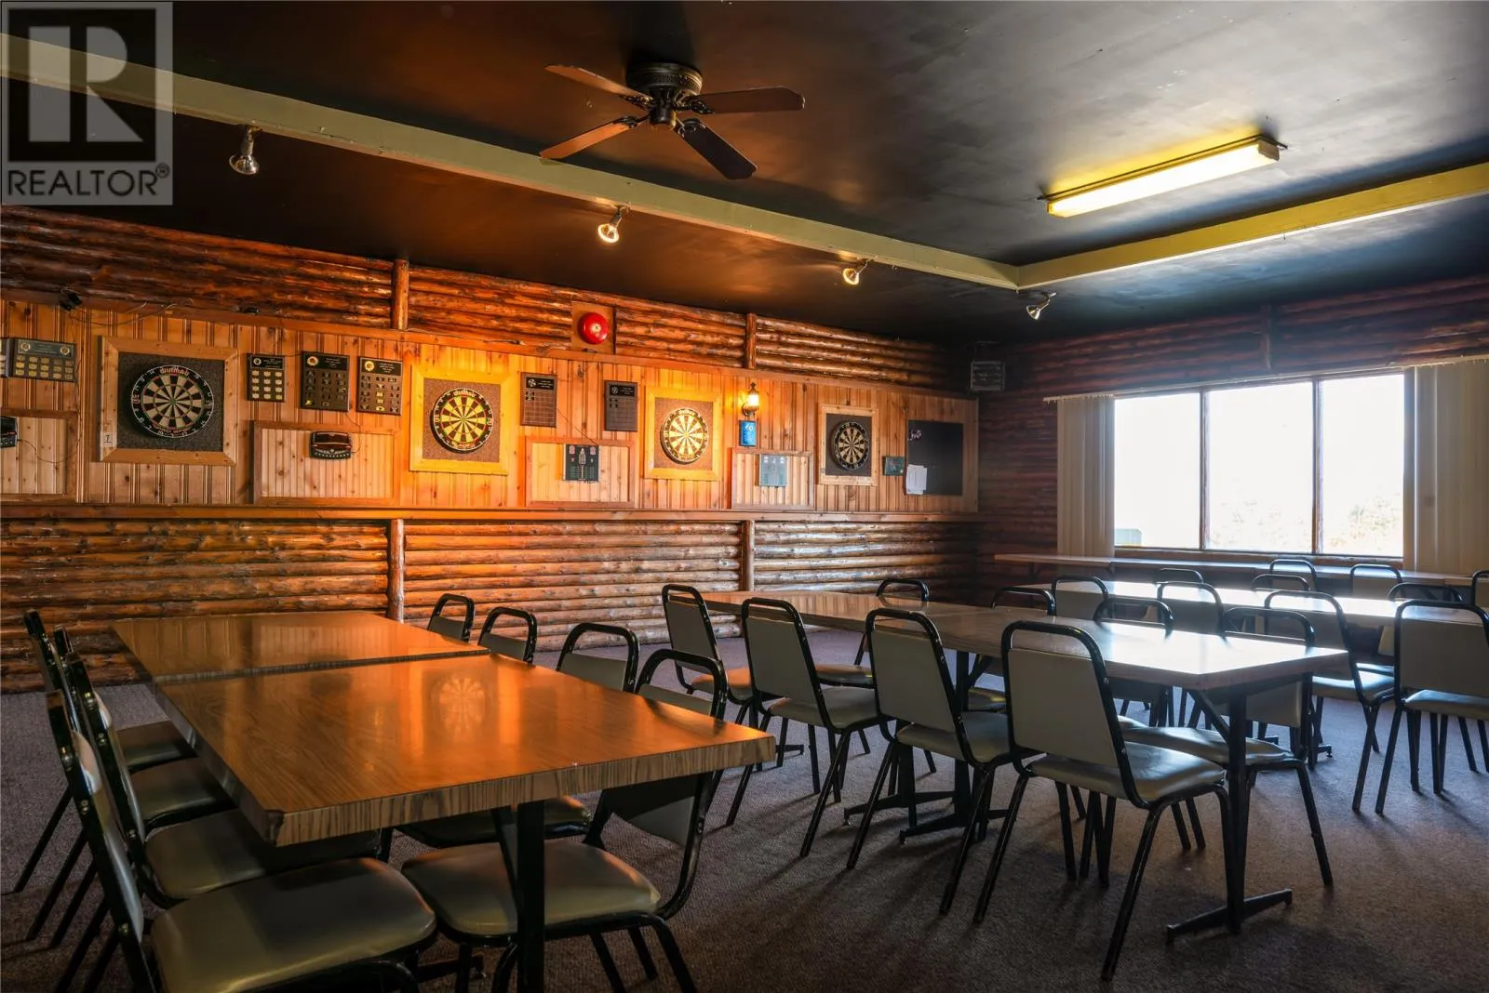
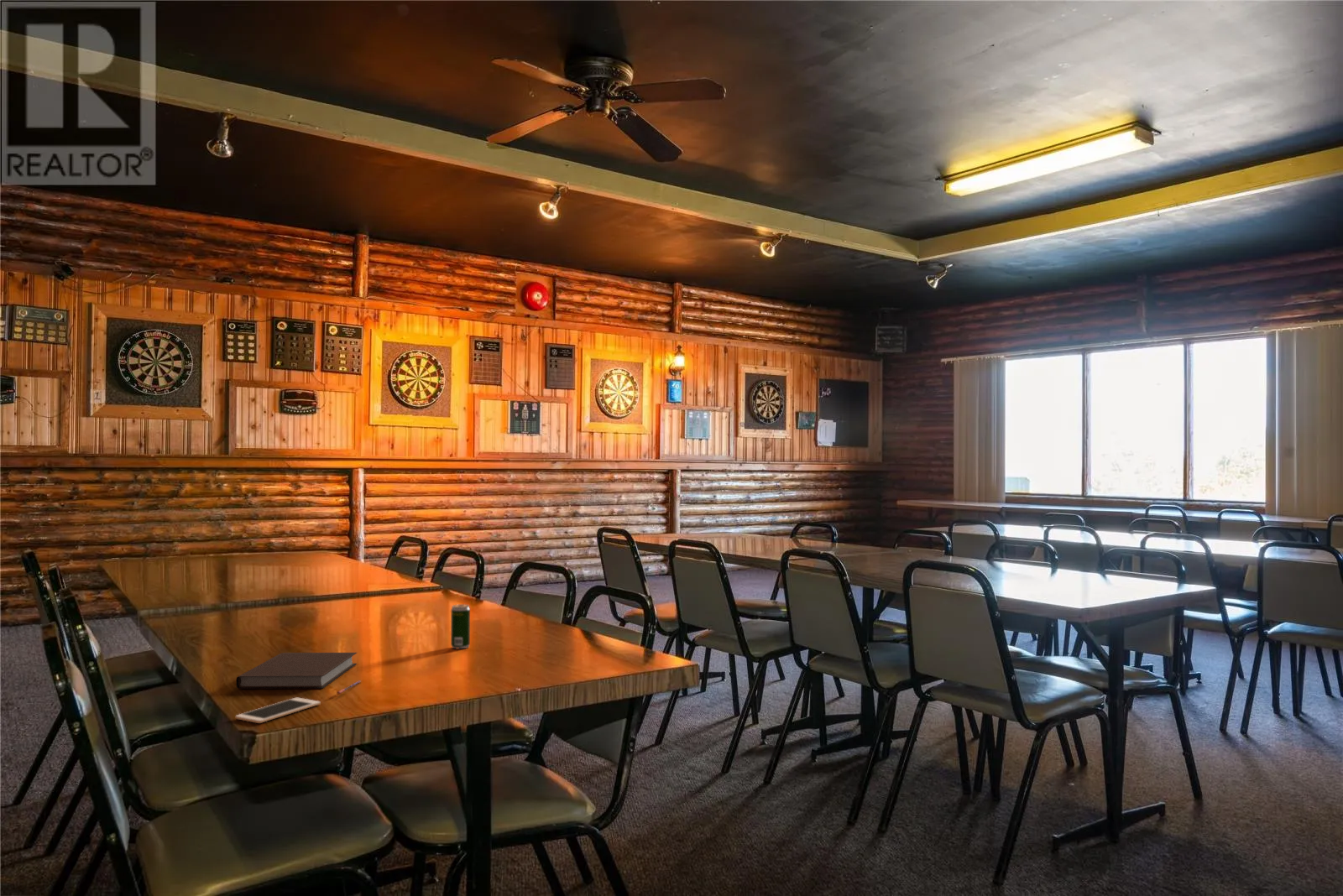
+ cell phone (279, 710)
+ notebook (300, 669)
+ pen (349, 686)
+ beer can (460, 626)
